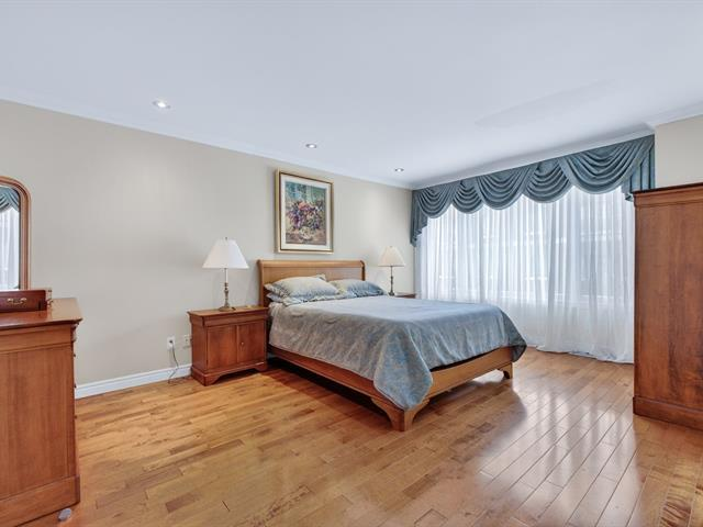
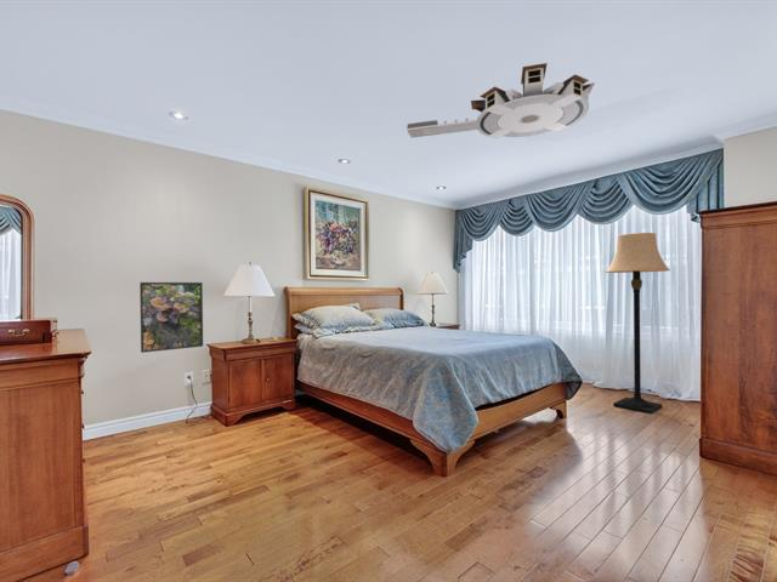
+ lamp (636, 320)
+ architectural model (494, 112)
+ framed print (172, 315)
